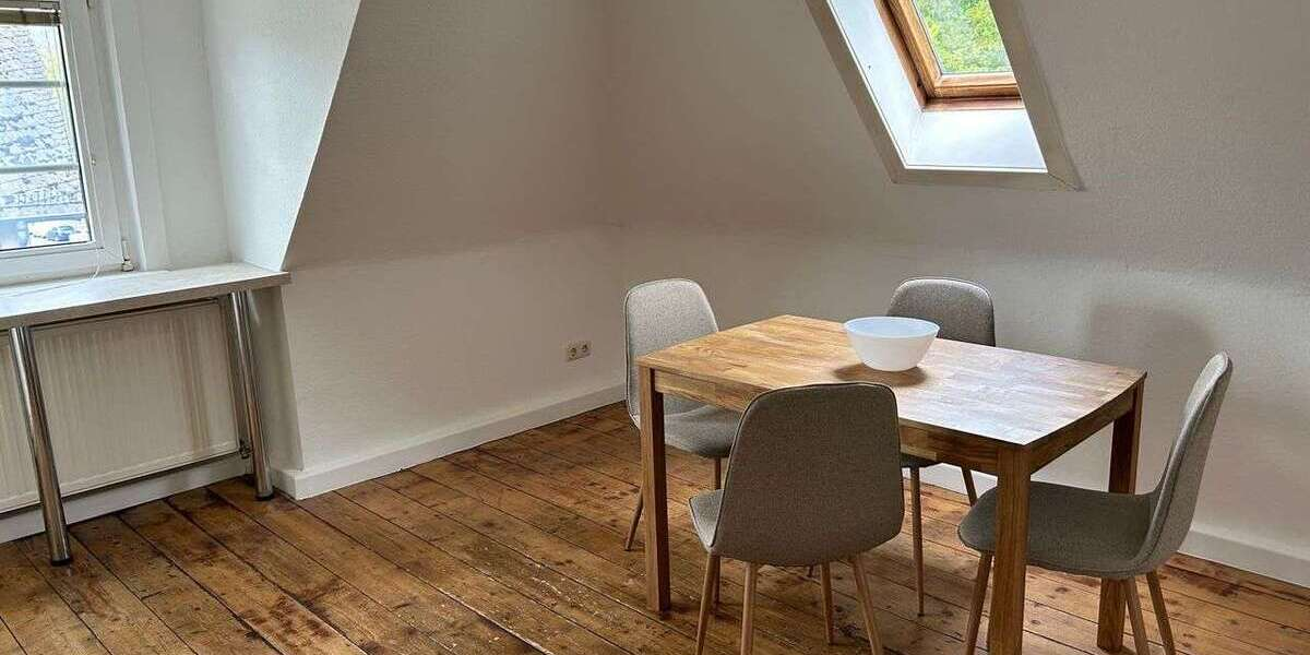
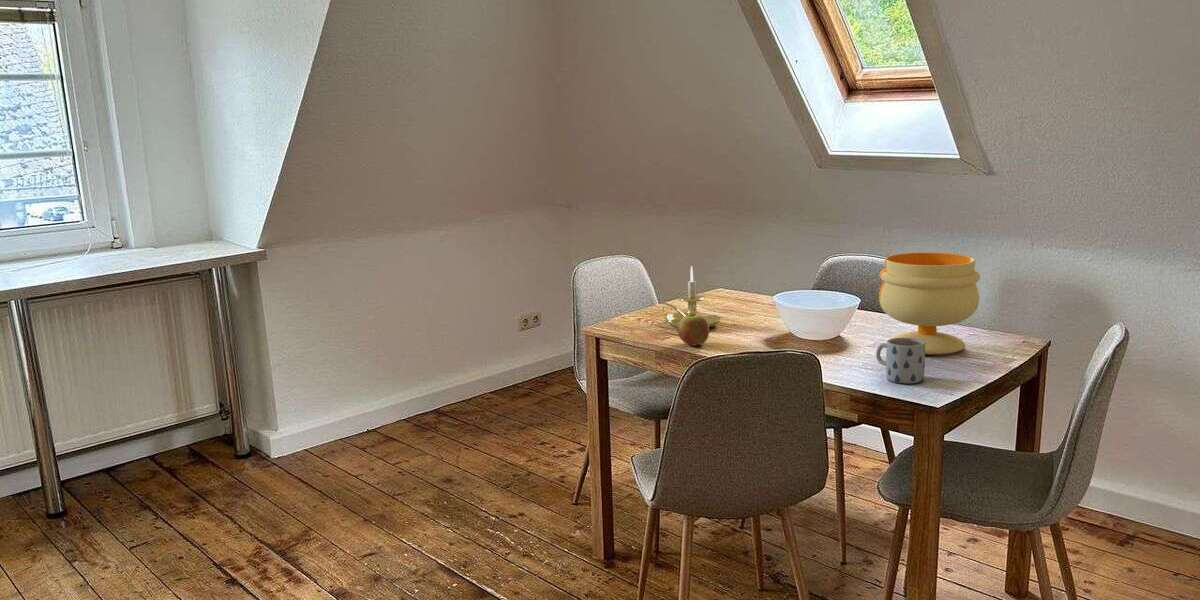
+ apple (693, 329)
+ footed bowl (928, 303)
+ mug (899, 359)
+ candle holder (688, 294)
